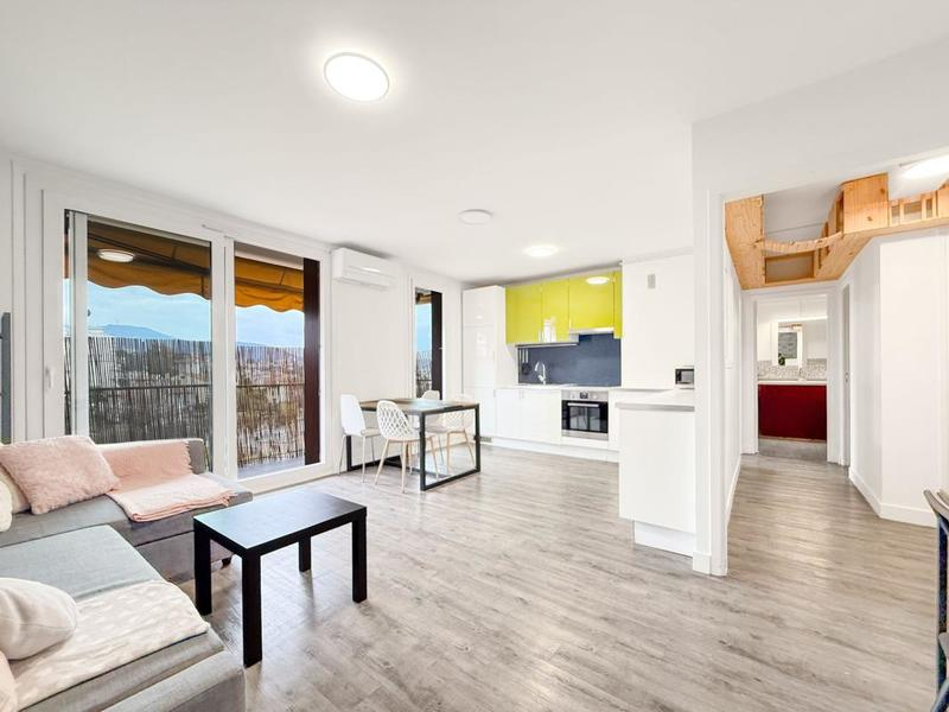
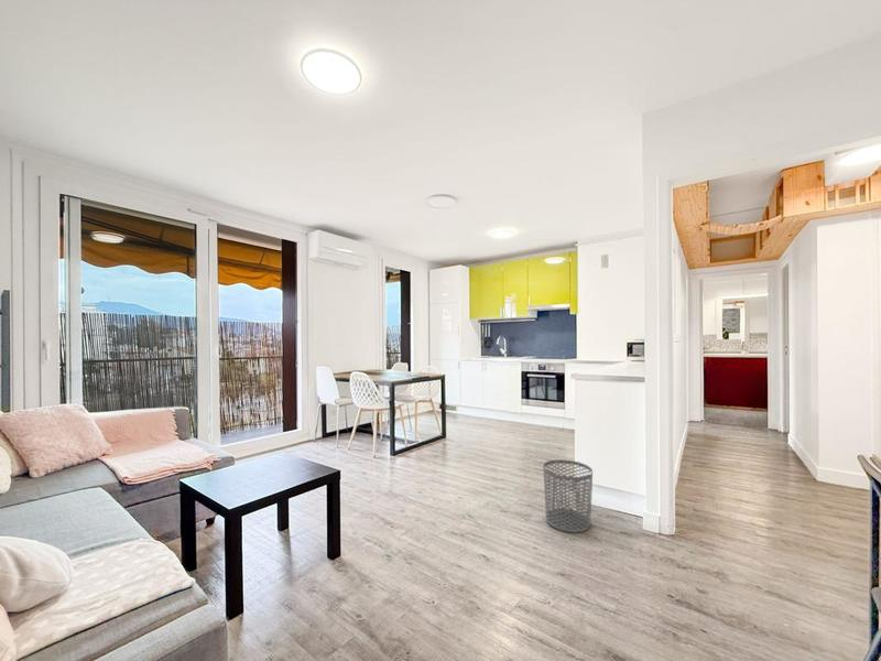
+ waste bin (567, 495)
